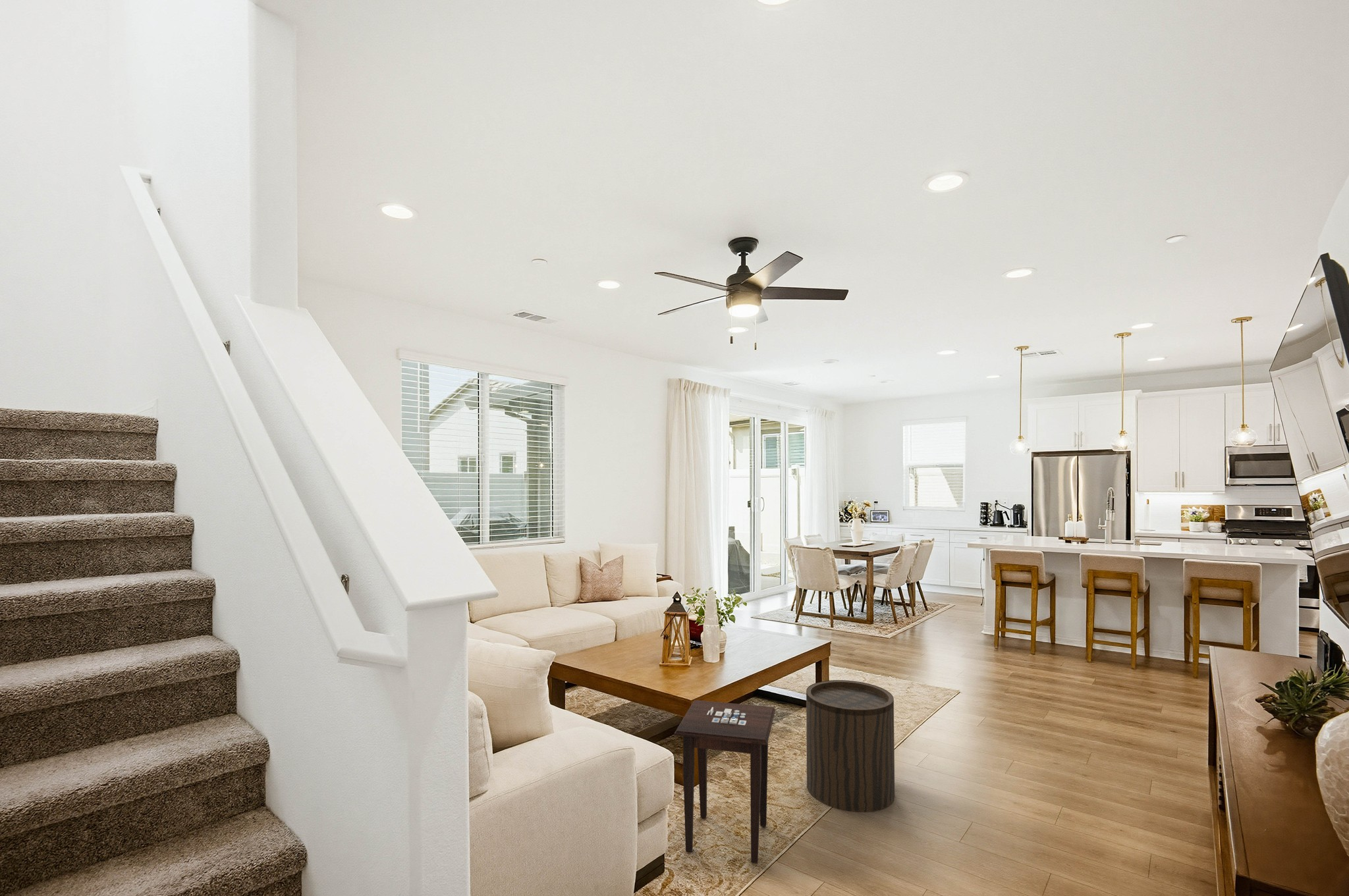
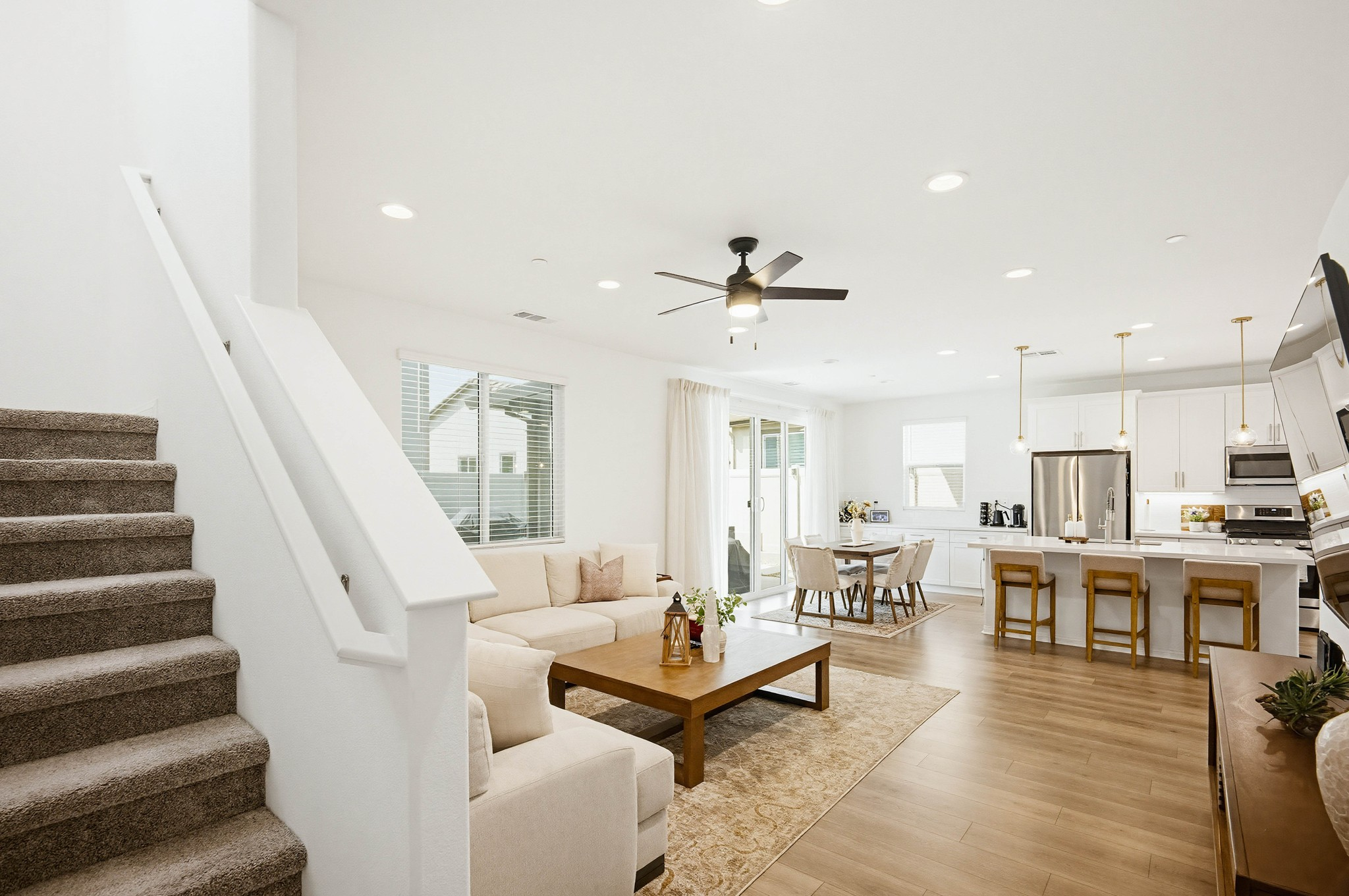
- stool (849, 741)
- side table (706, 776)
